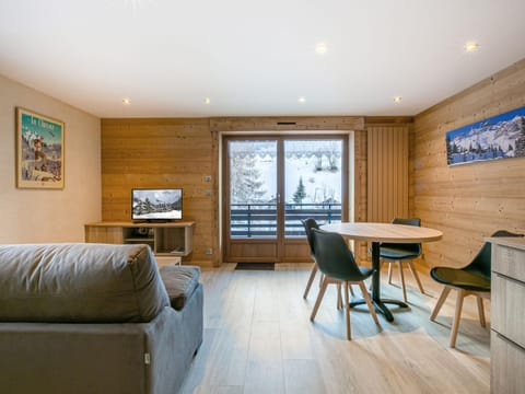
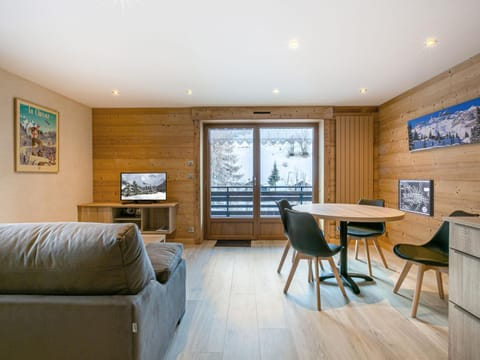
+ wall art (414, 196)
